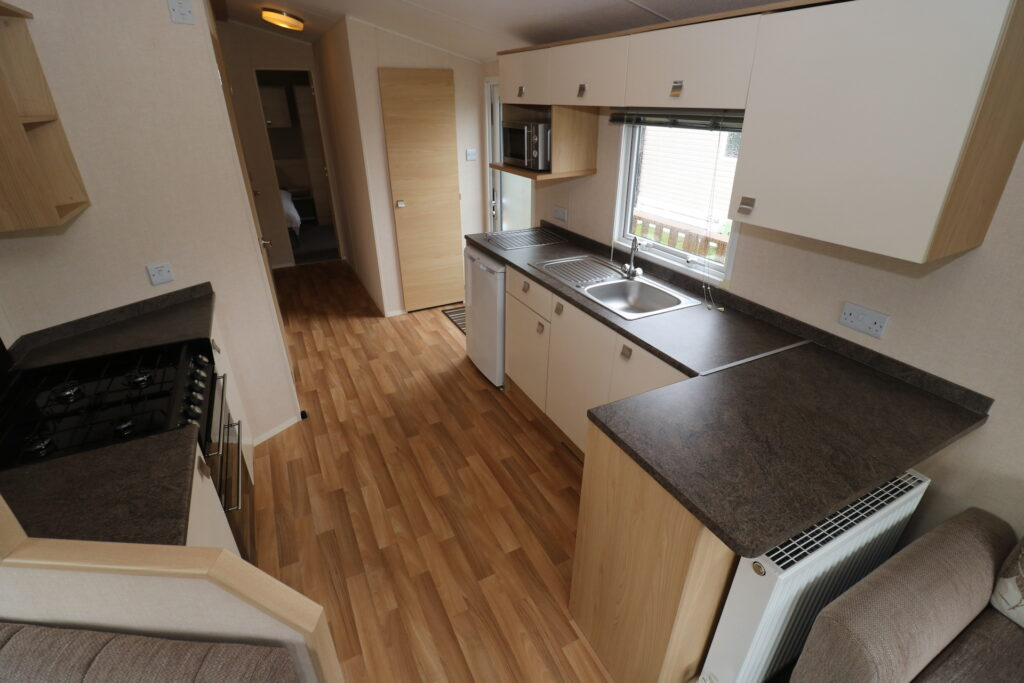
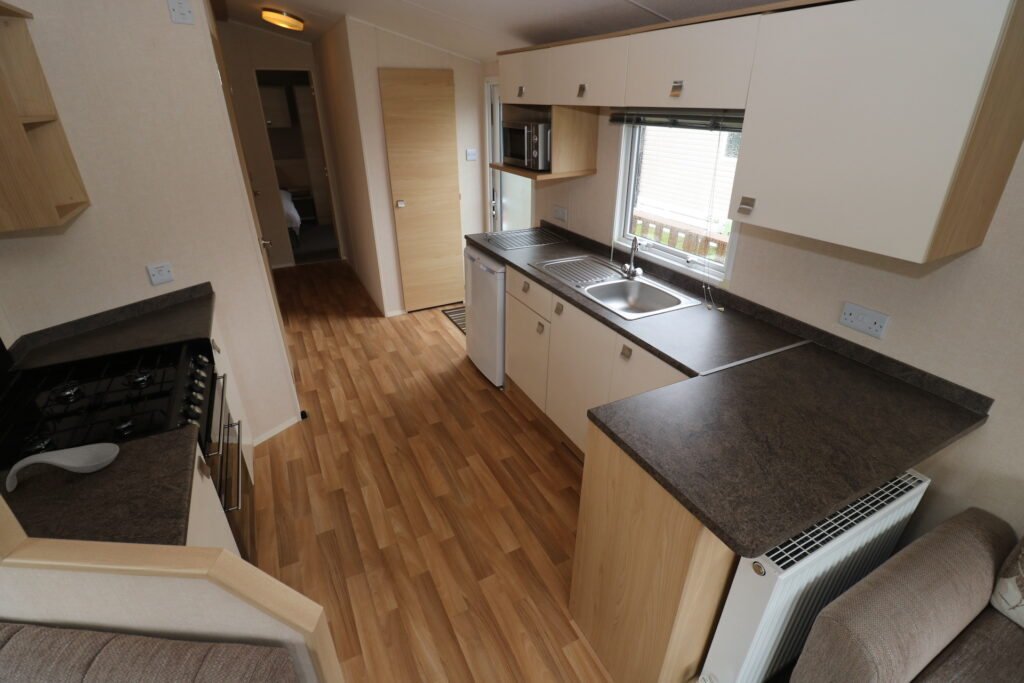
+ spoon rest (64, 462)
